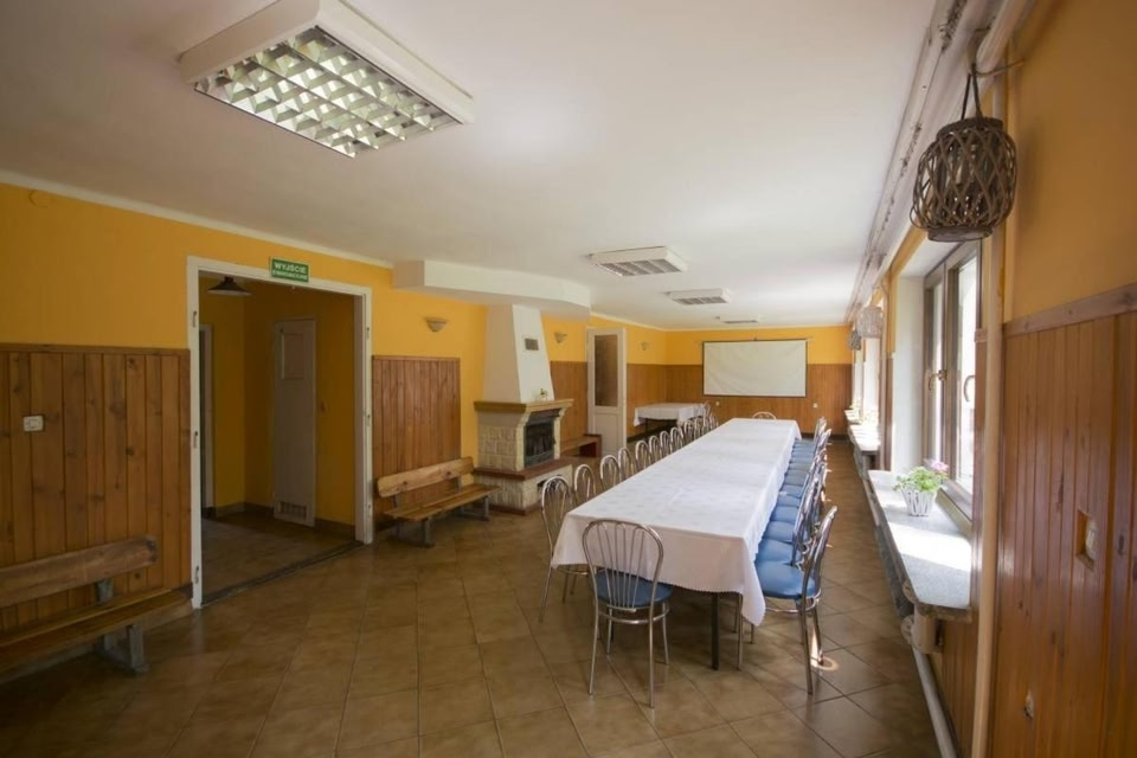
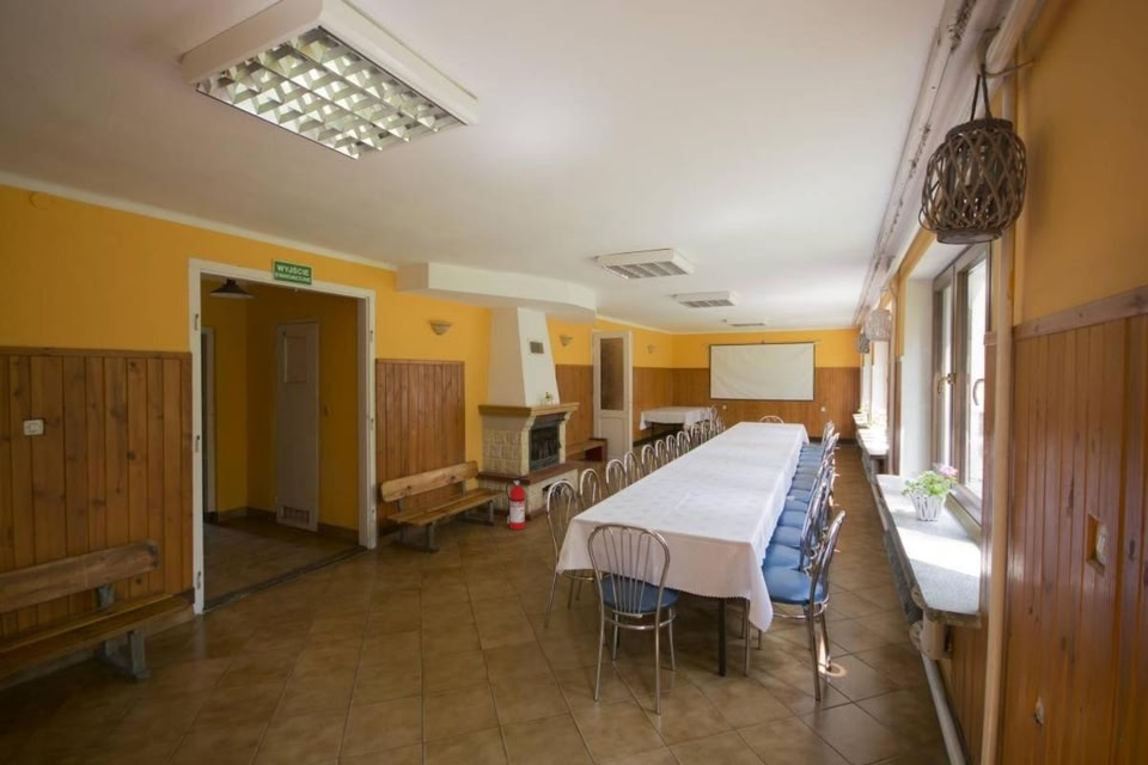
+ fire extinguisher (517, 501)
